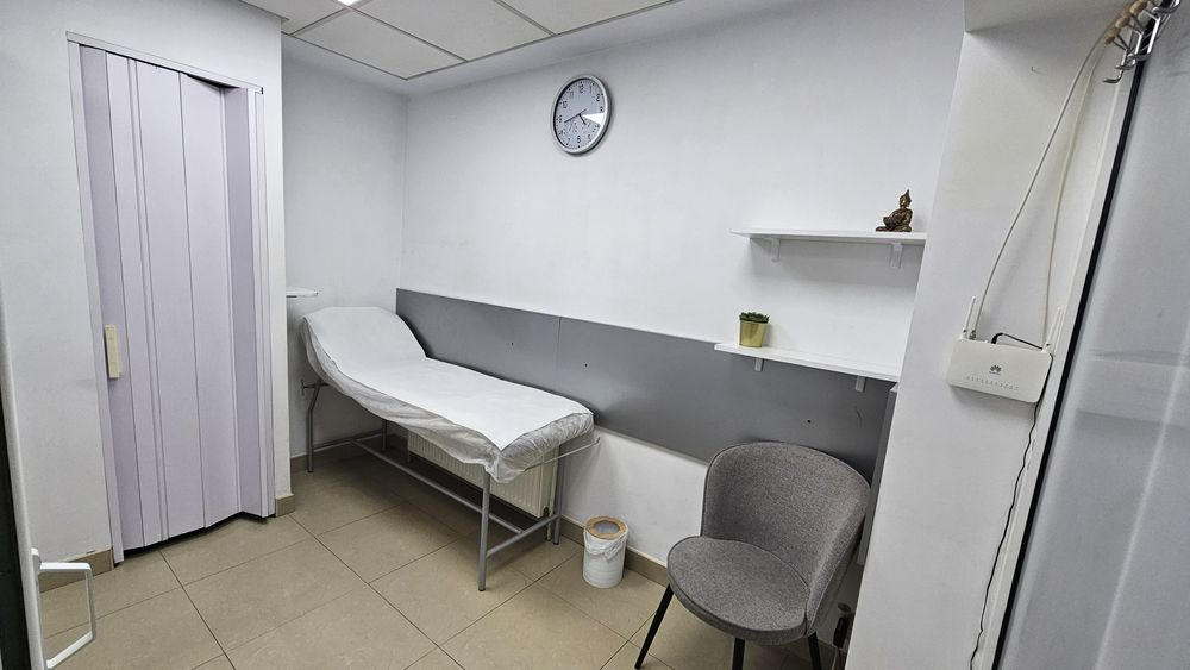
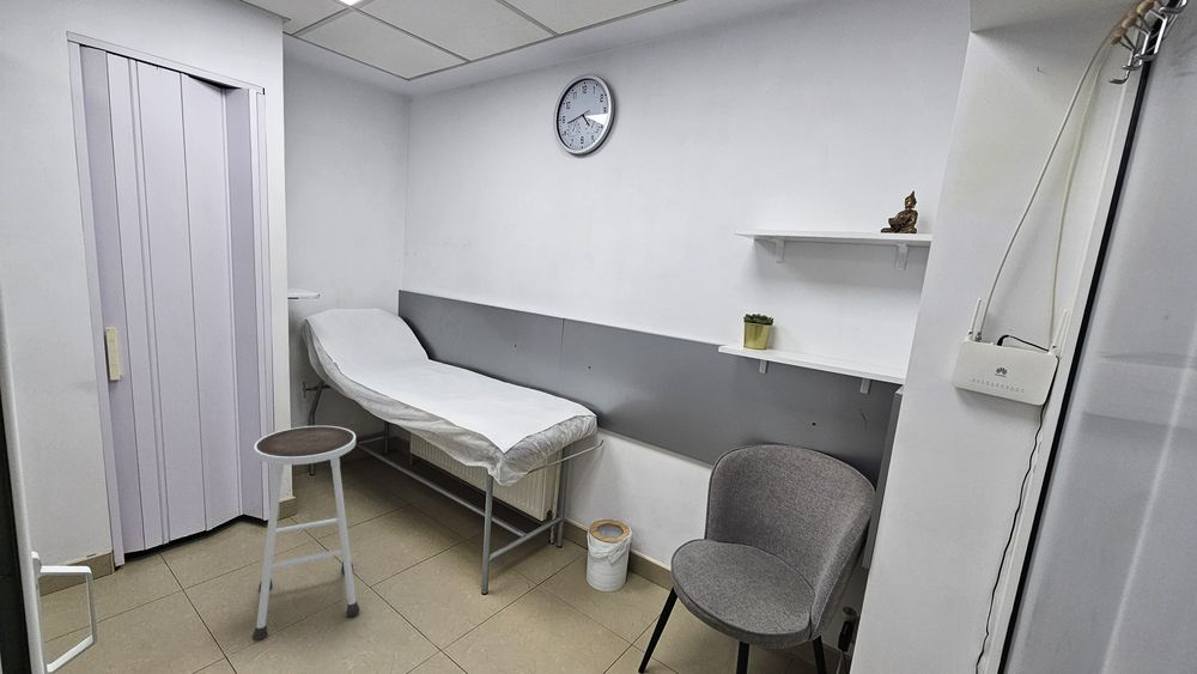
+ stool (308, 523)
